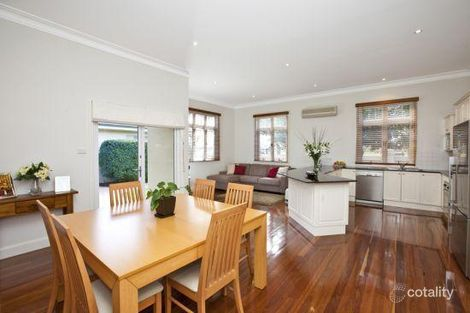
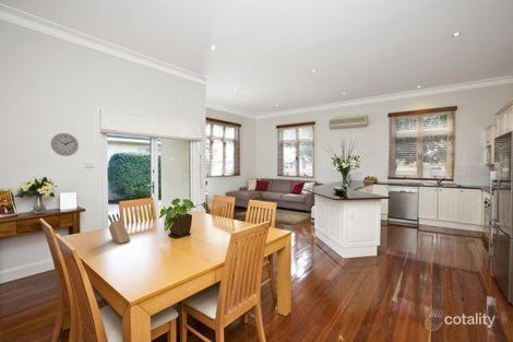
+ knife block (118, 227)
+ wall clock (65, 144)
